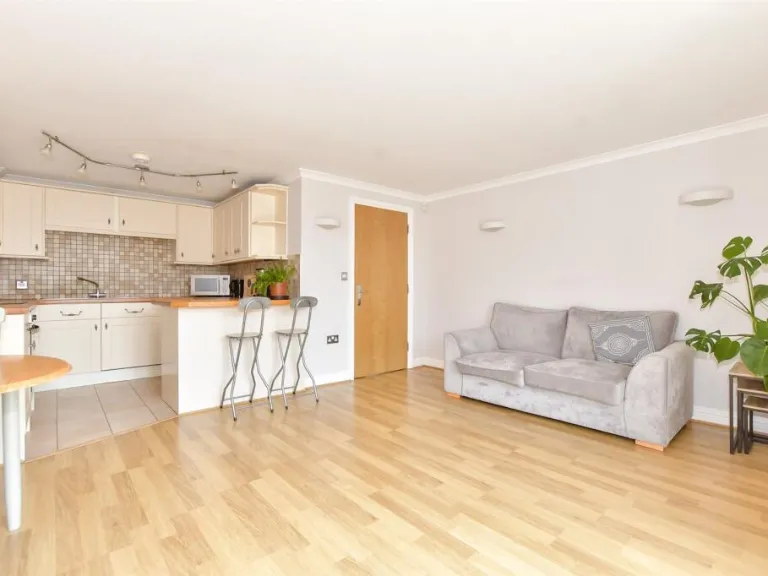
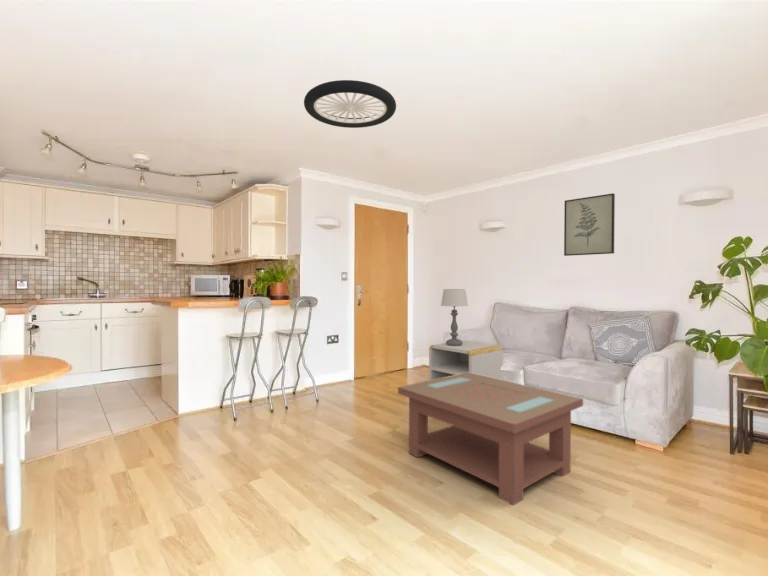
+ wall art (588, 226)
+ coffee table (485, 427)
+ ceiling light (350, 106)
+ table lamp (454, 316)
+ side table (465, 372)
